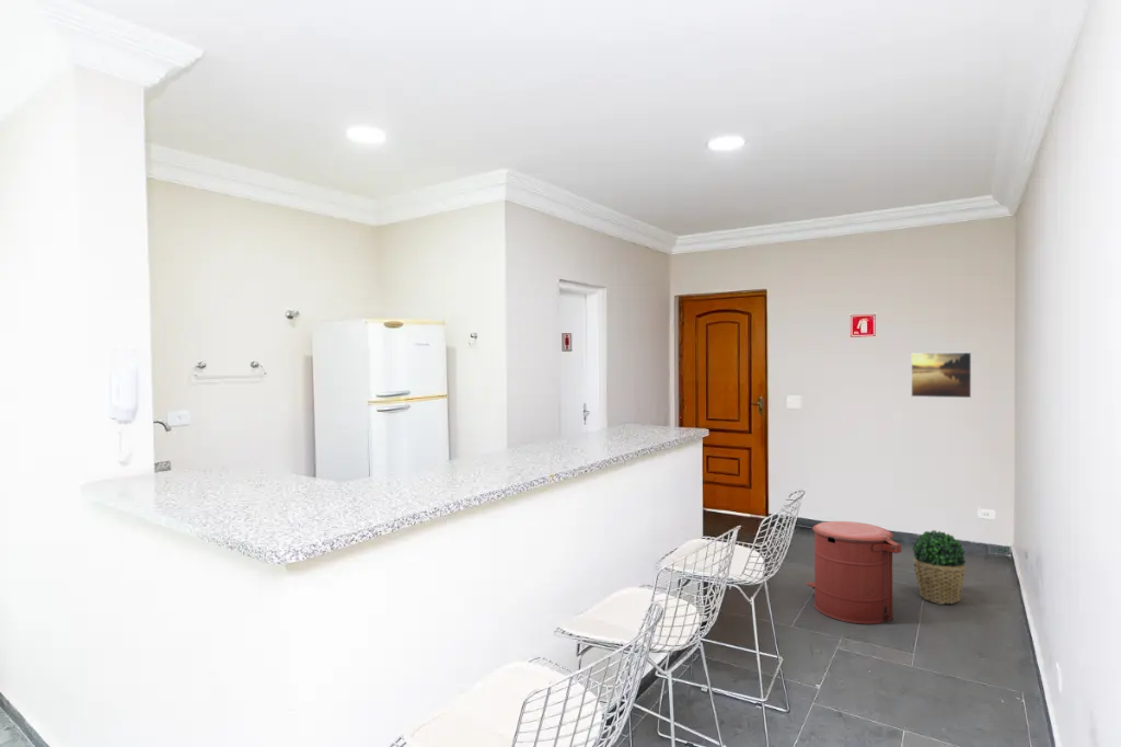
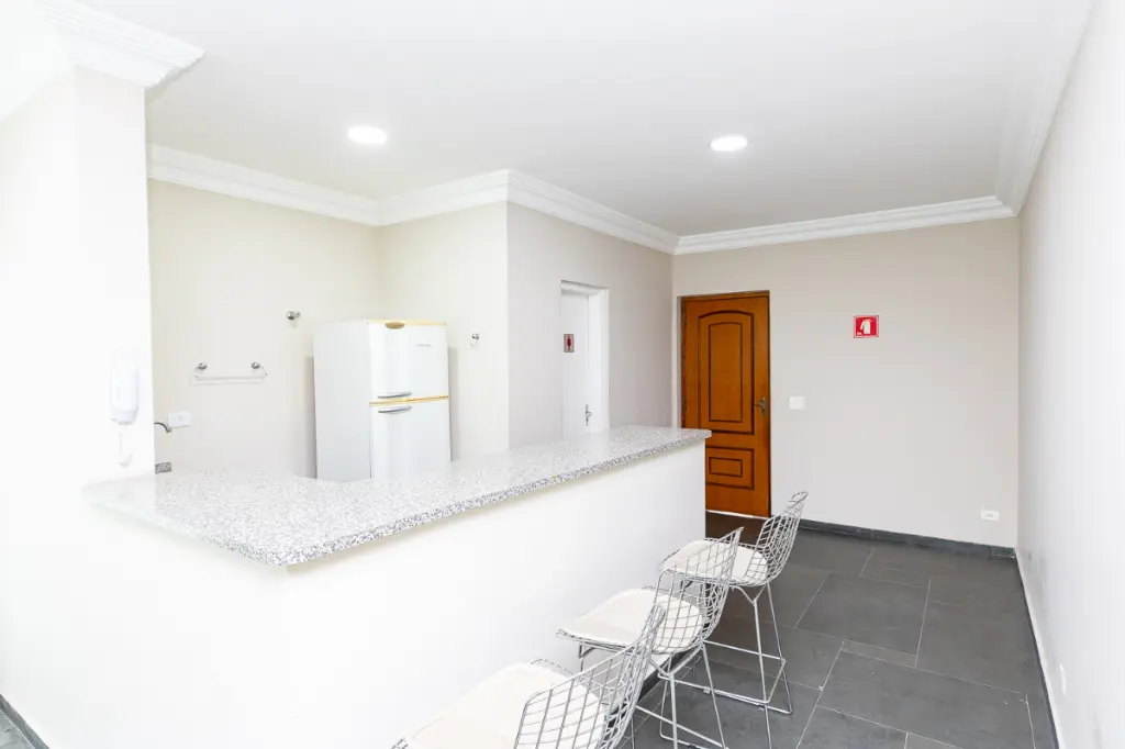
- trash can (851, 568)
- potted plant (938, 564)
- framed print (940, 375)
